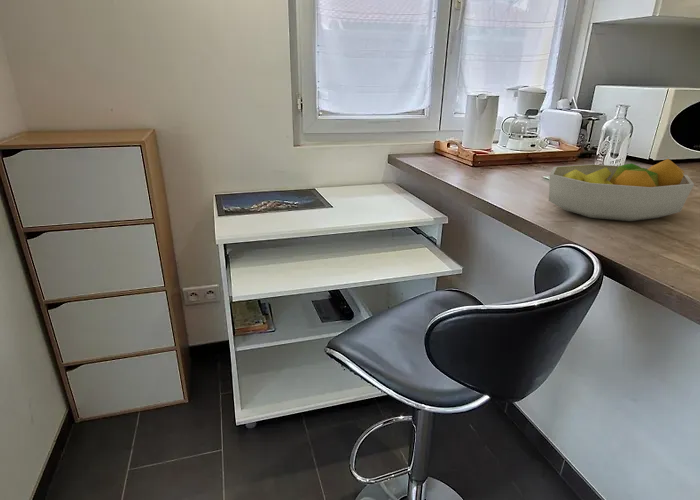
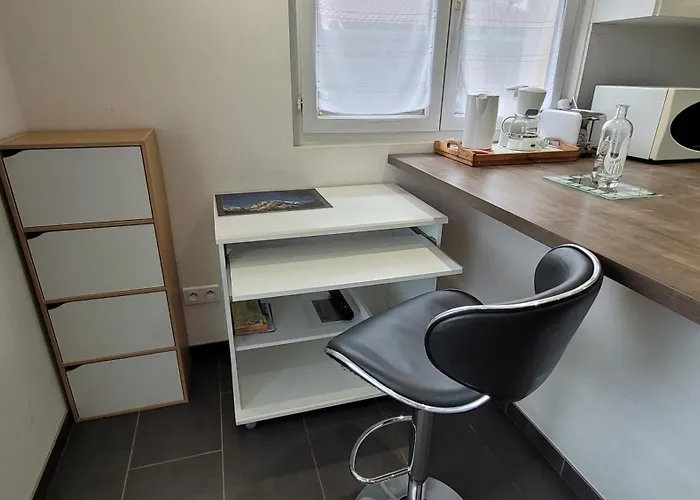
- fruit bowl (616, 184)
